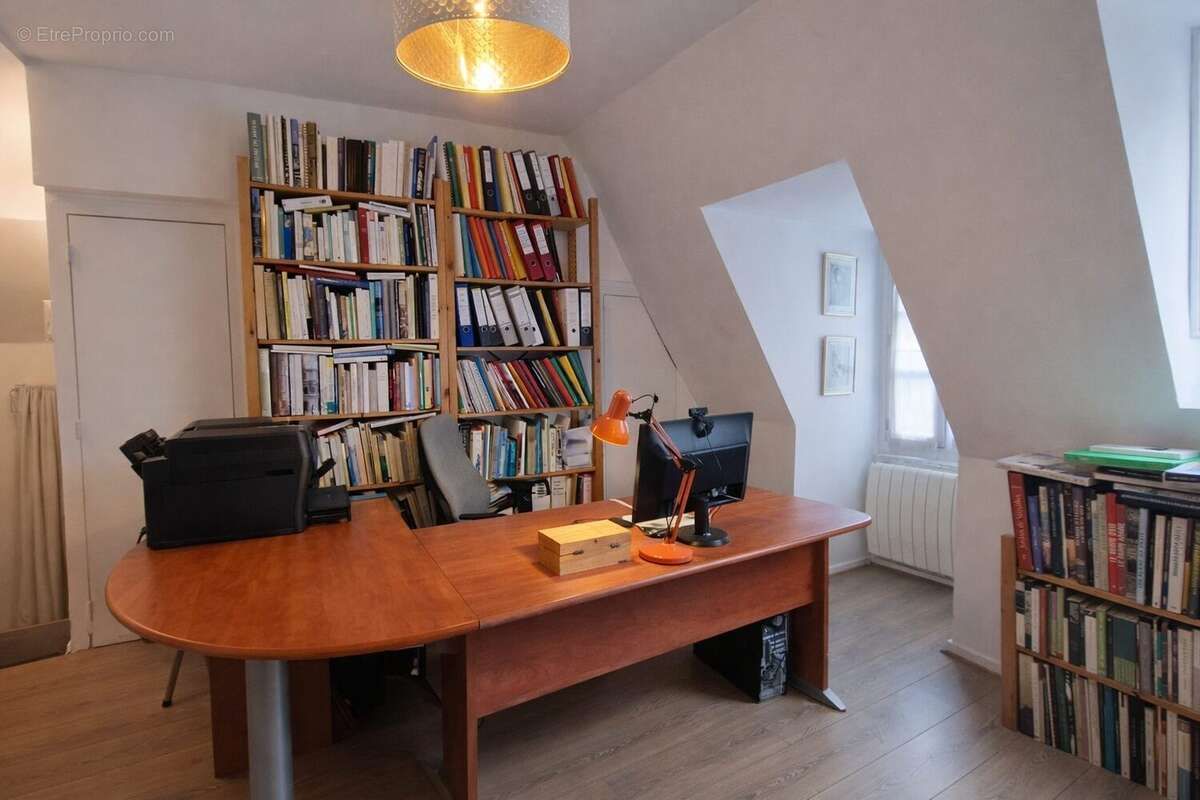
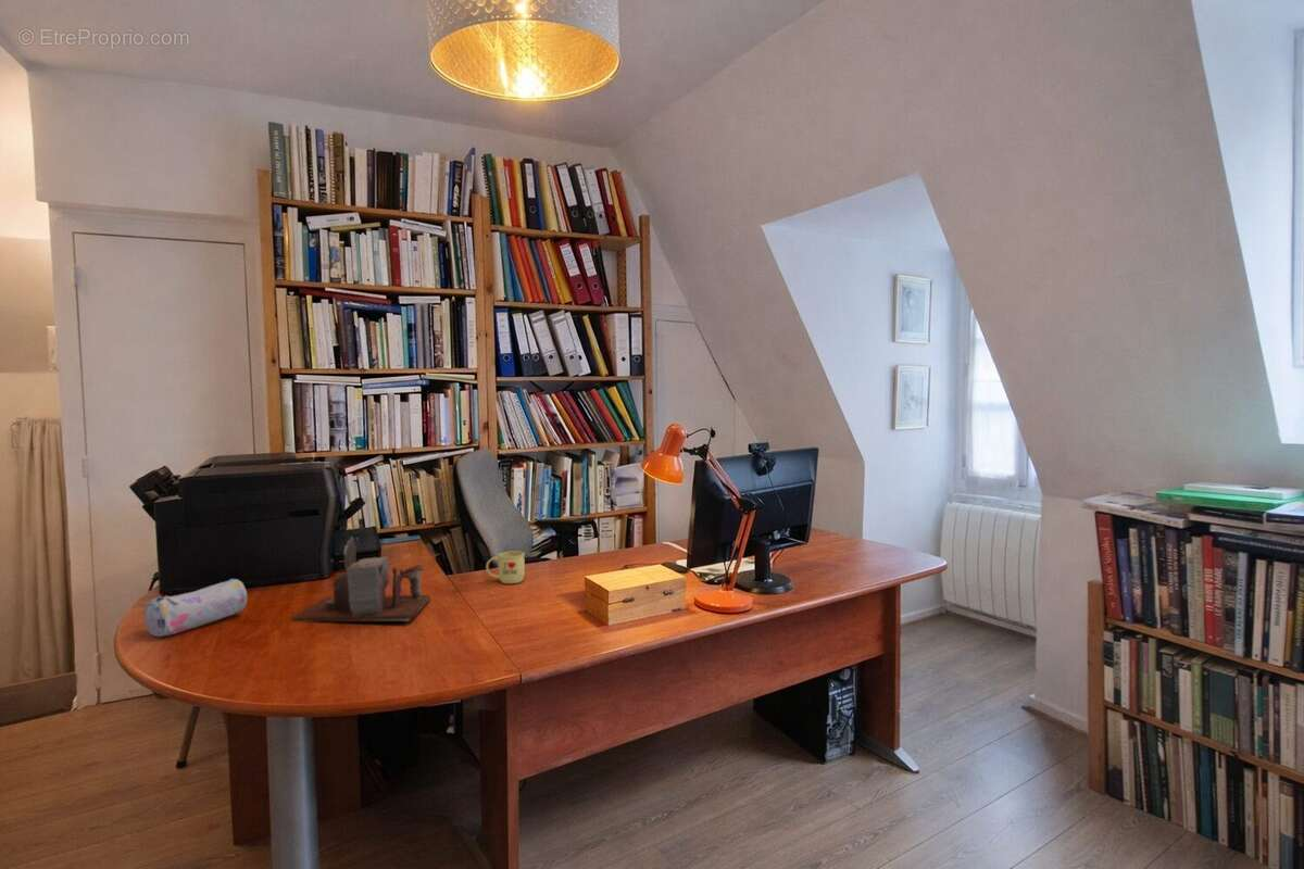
+ desk organizer (364, 574)
+ mug (505, 568)
+ pencil case (197, 605)
